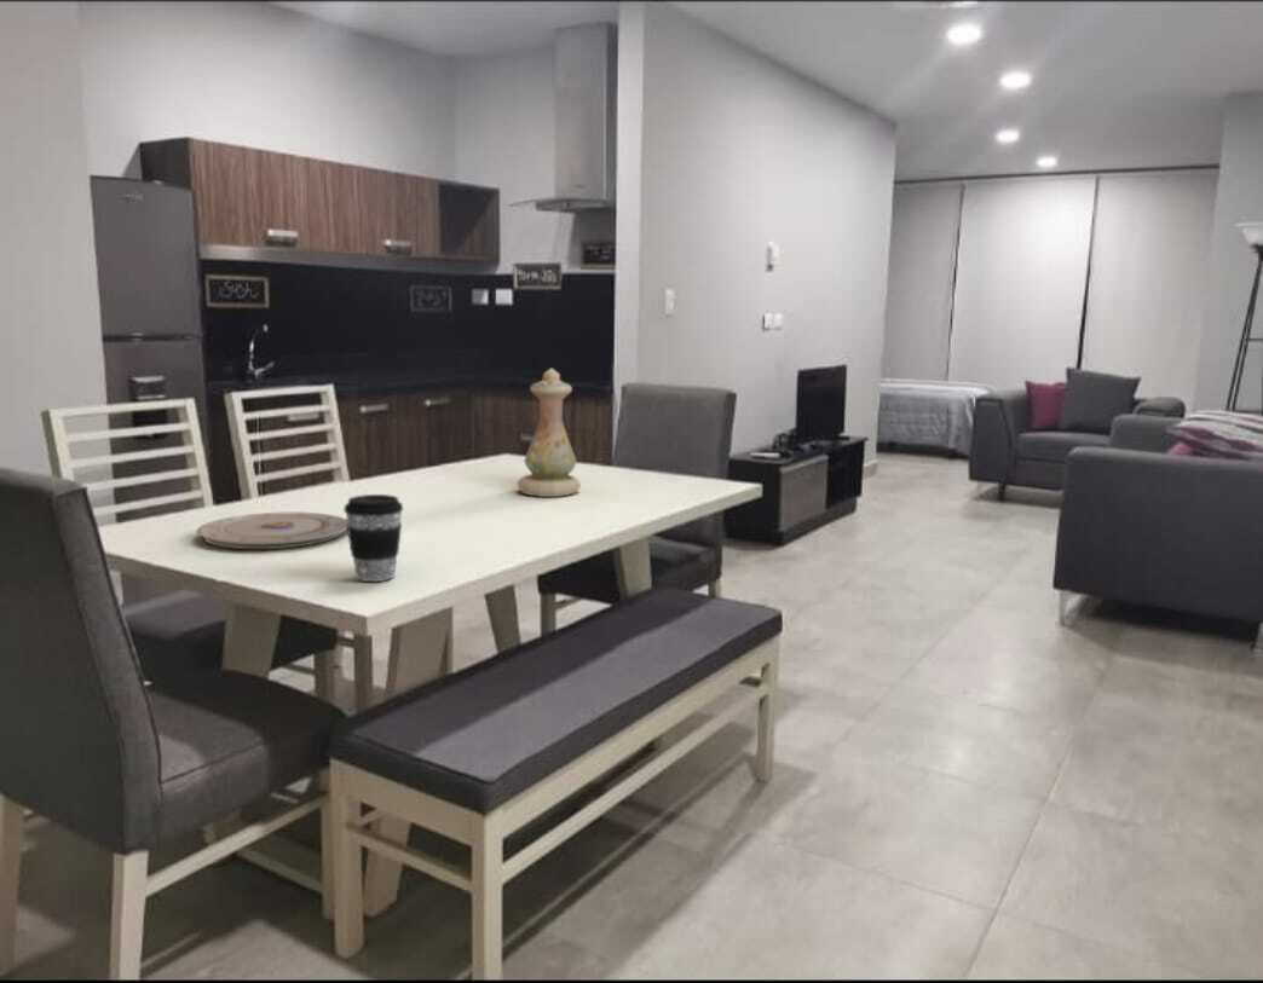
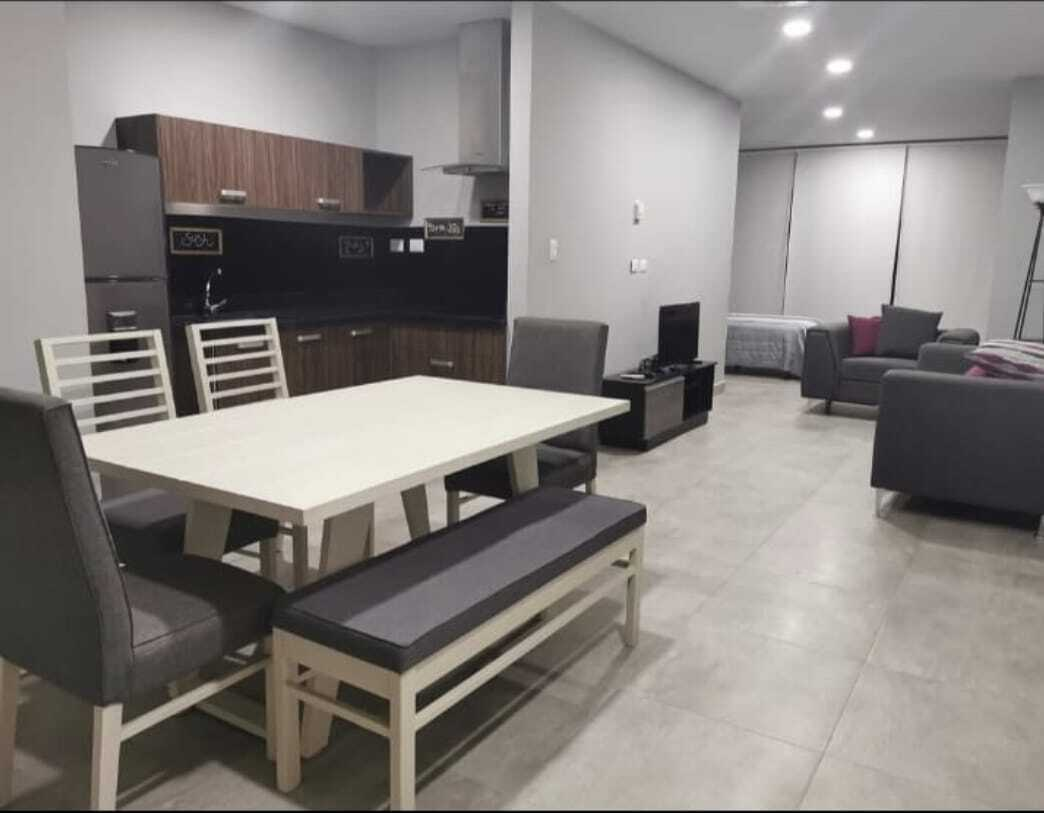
- coffee cup (374, 538)
- plate (276, 530)
- vase (548, 430)
